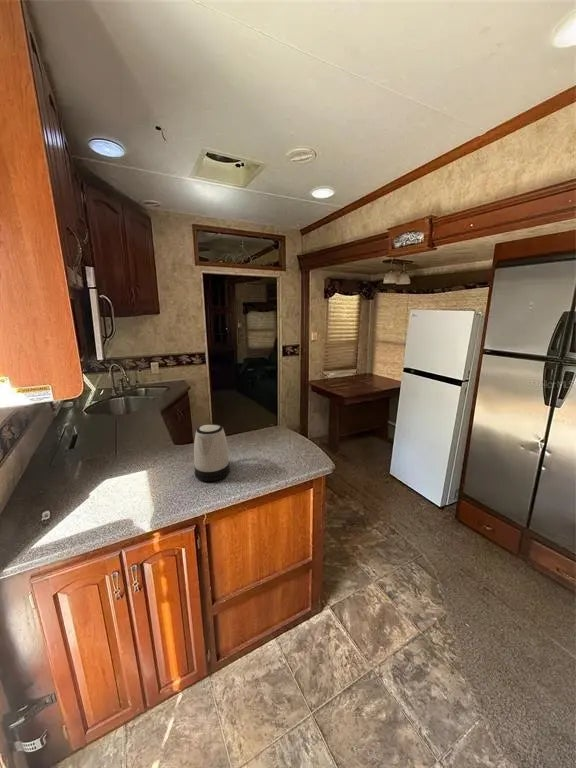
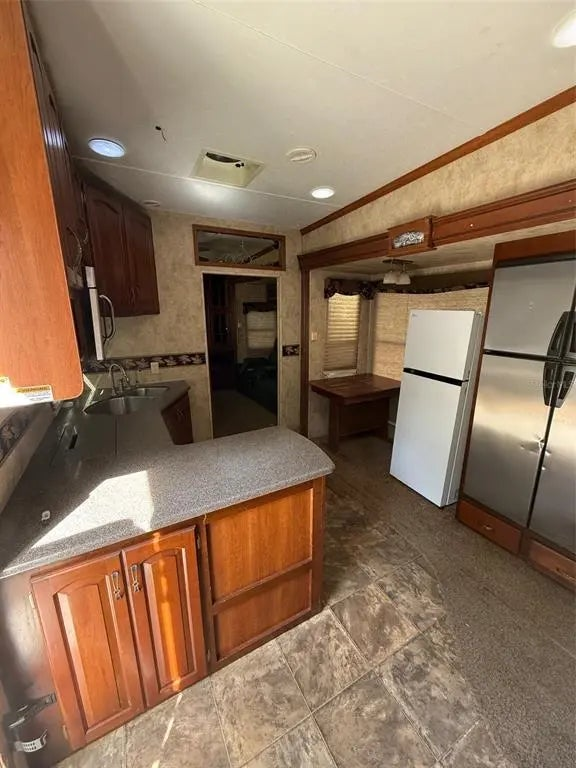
- kettle (212, 447)
